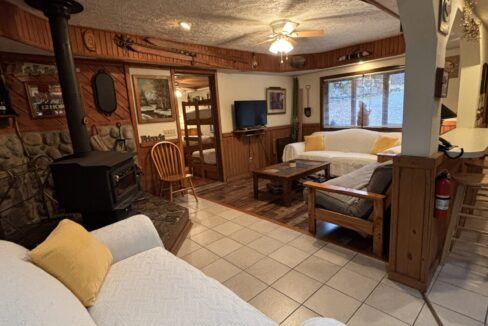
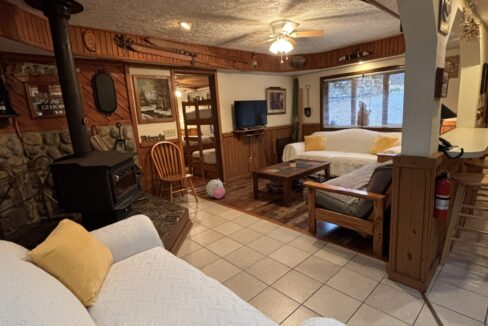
+ plush toy (215, 188)
